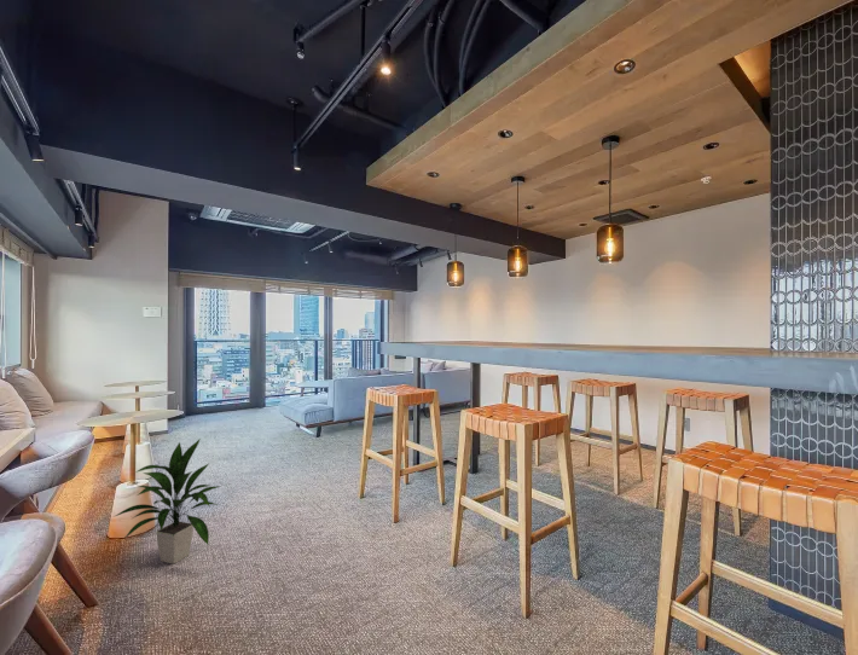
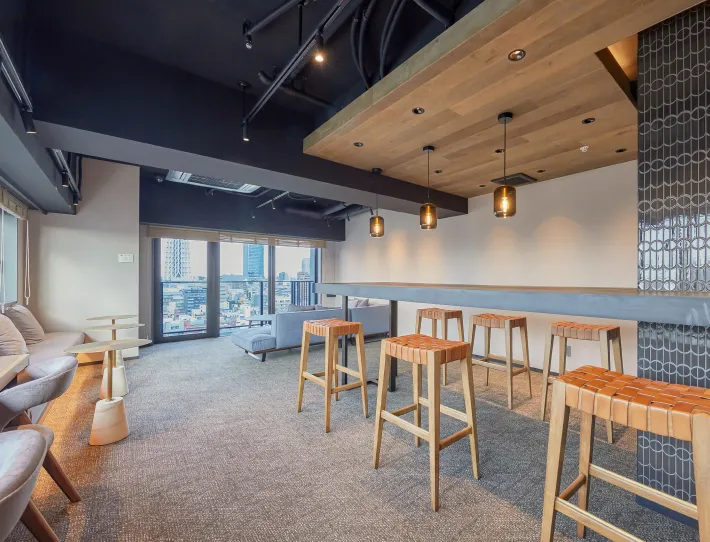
- indoor plant (175, 502)
